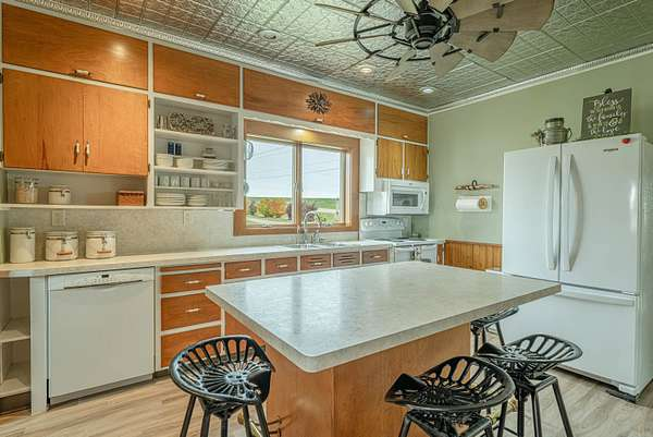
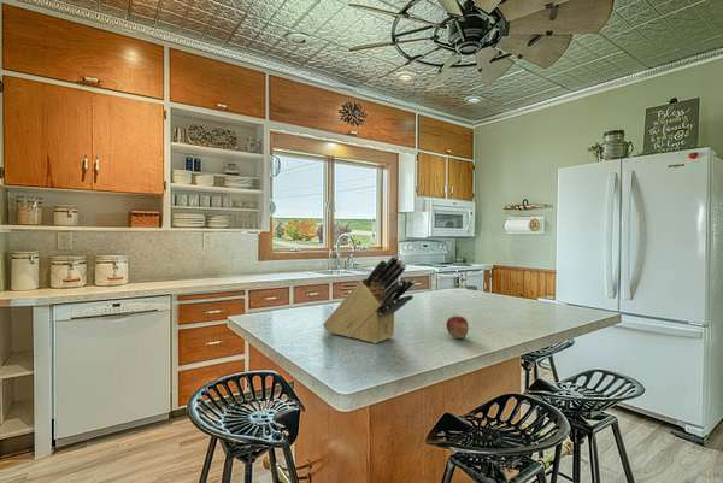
+ fruit (457, 326)
+ knife block (366, 295)
